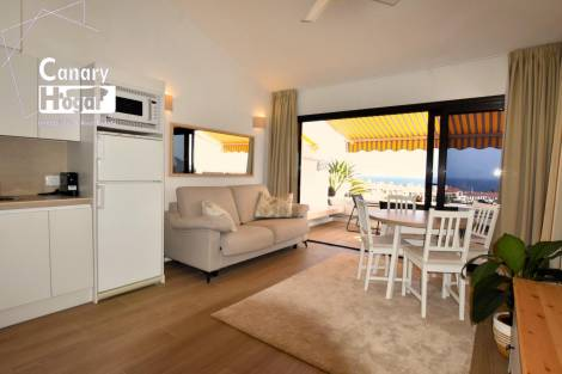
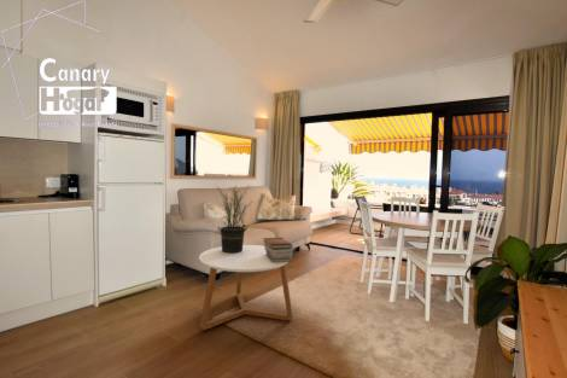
+ coffee table (240, 284)
+ potted plant (234, 217)
+ book stack (277, 249)
